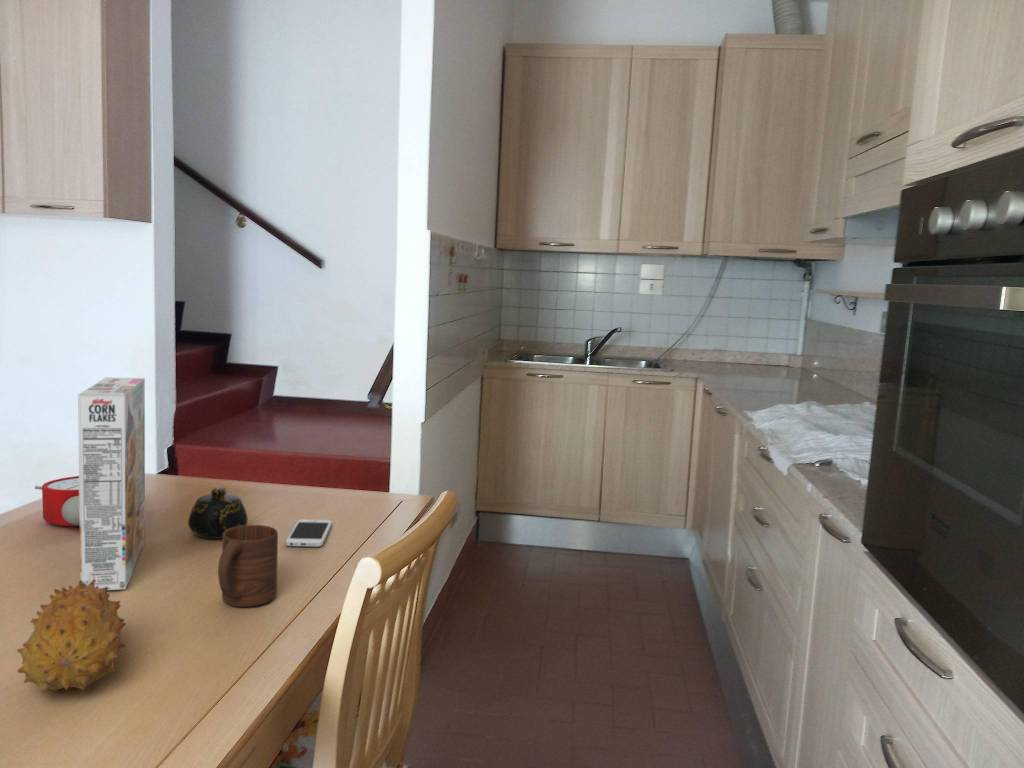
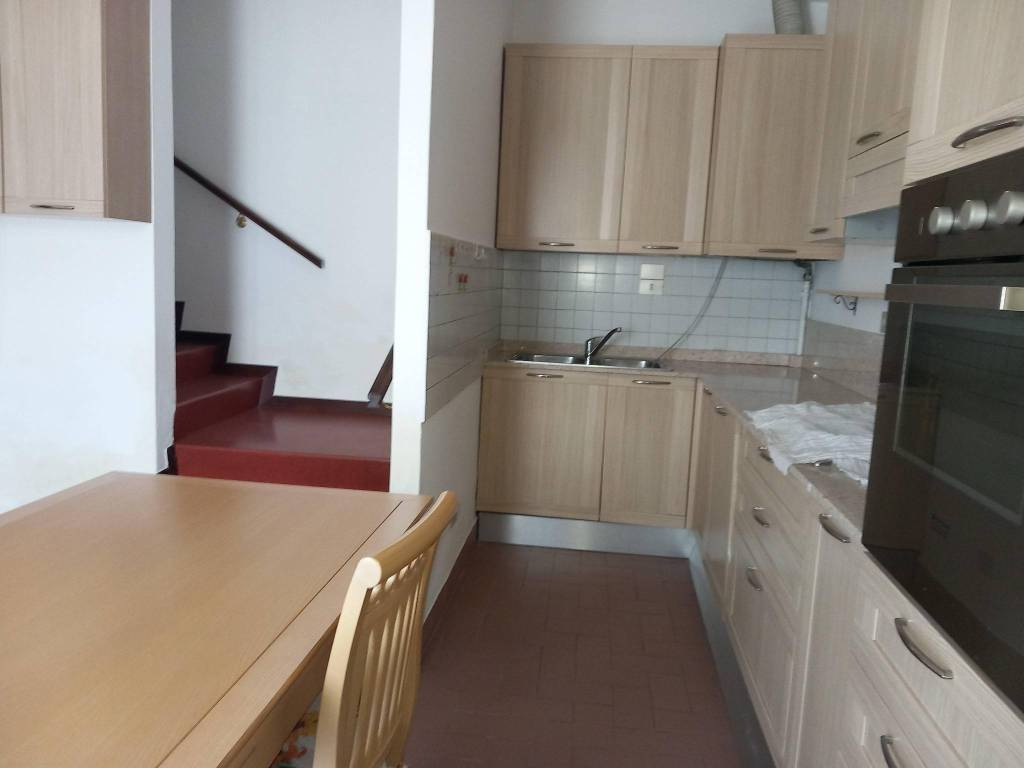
- alarm clock (78, 499)
- cereal box (114, 476)
- smartphone (309, 532)
- teapot (218, 510)
- fruit (75, 632)
- cup (247, 568)
